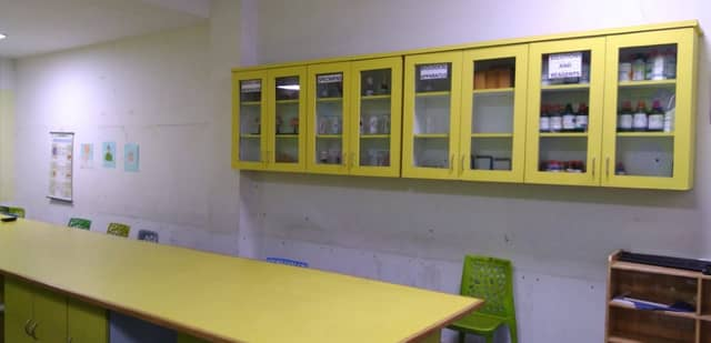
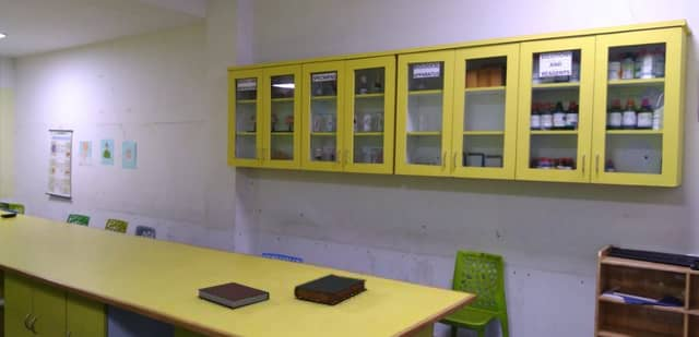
+ book (331, 288)
+ notebook (233, 293)
